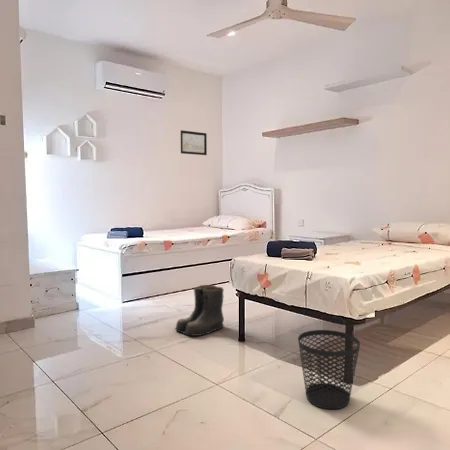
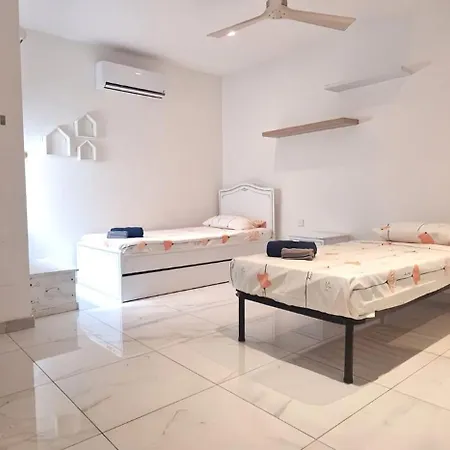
- boots (200, 308)
- wastebasket (328, 369)
- wall art (193, 143)
